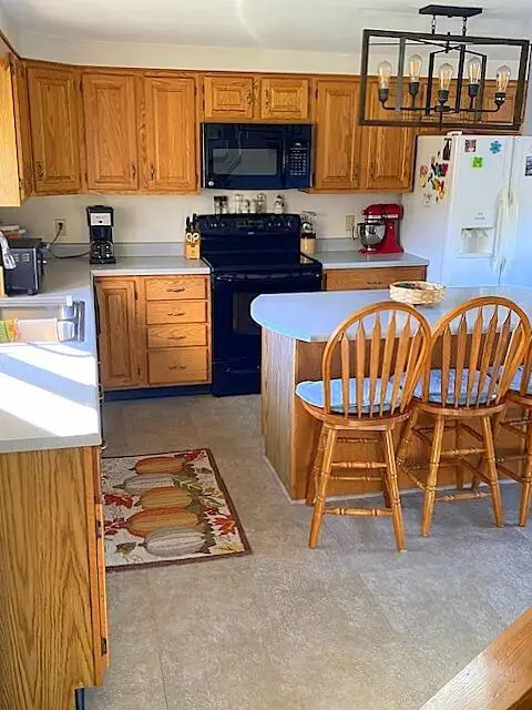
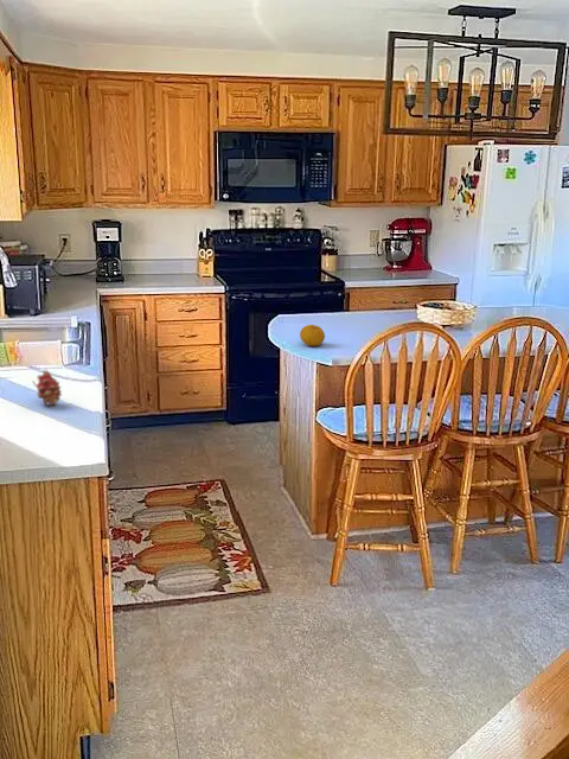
+ fruit (312, 334)
+ fruit (47, 385)
